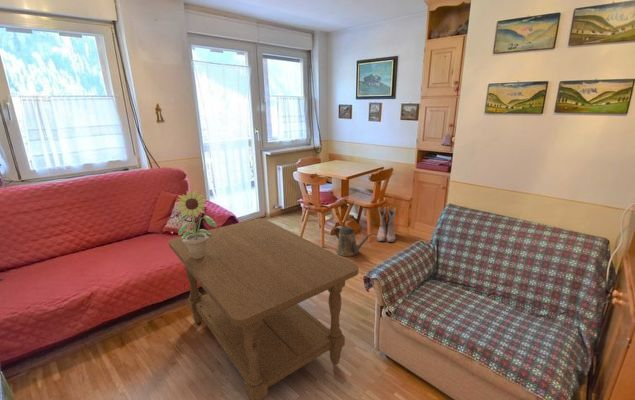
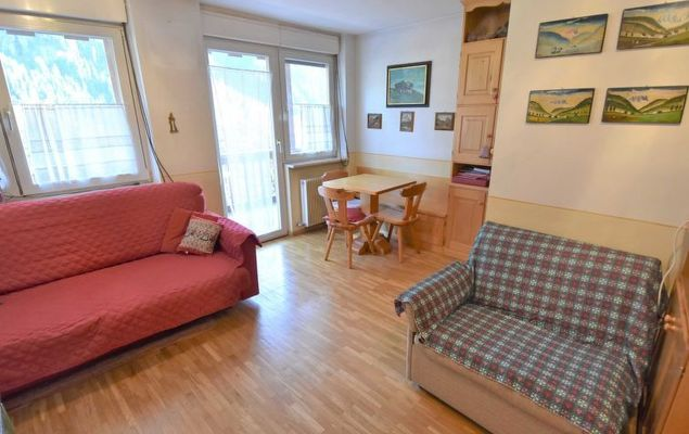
- sunflower (194, 222)
- coffee table (257, 298)
- boots (386, 223)
- watering can (352, 240)
